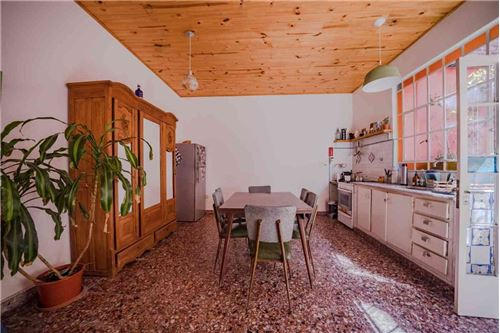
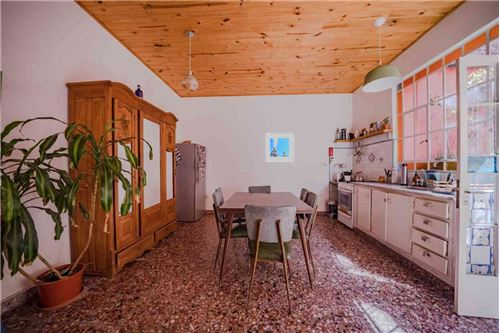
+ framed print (279, 147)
